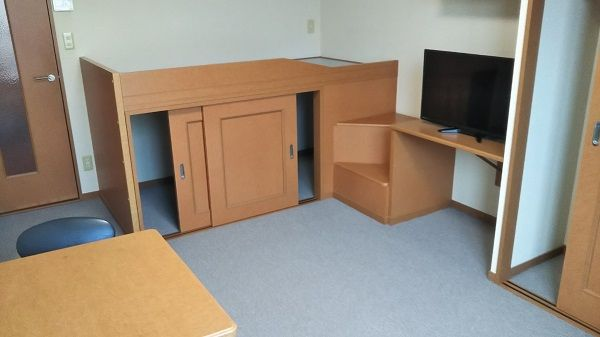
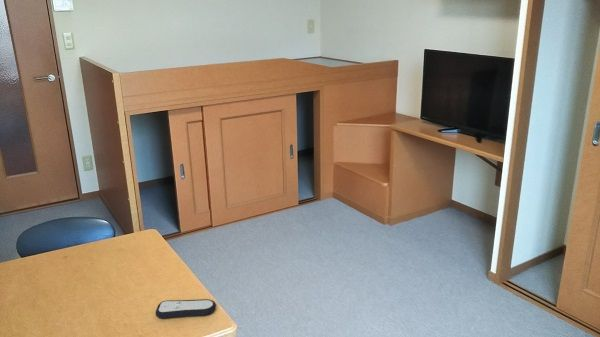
+ remote control (186, 308)
